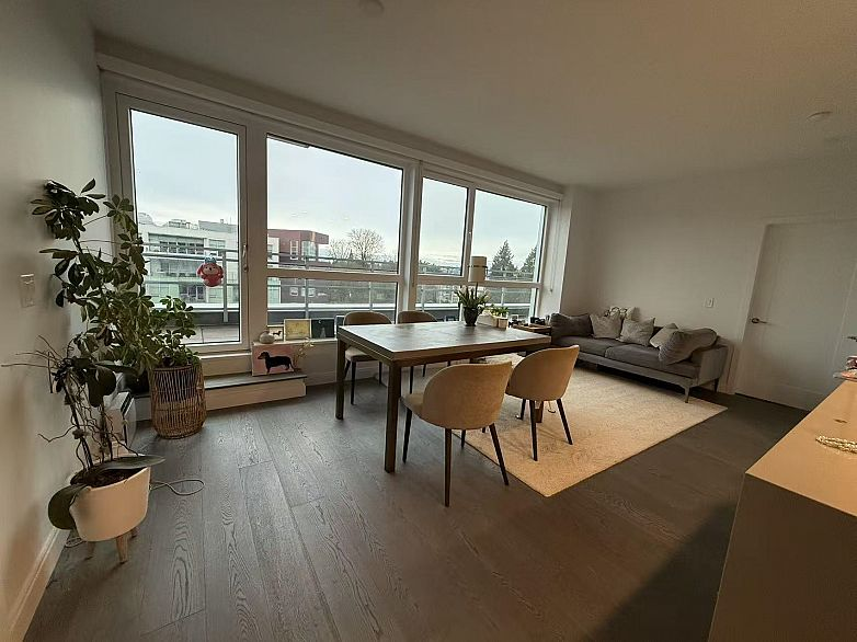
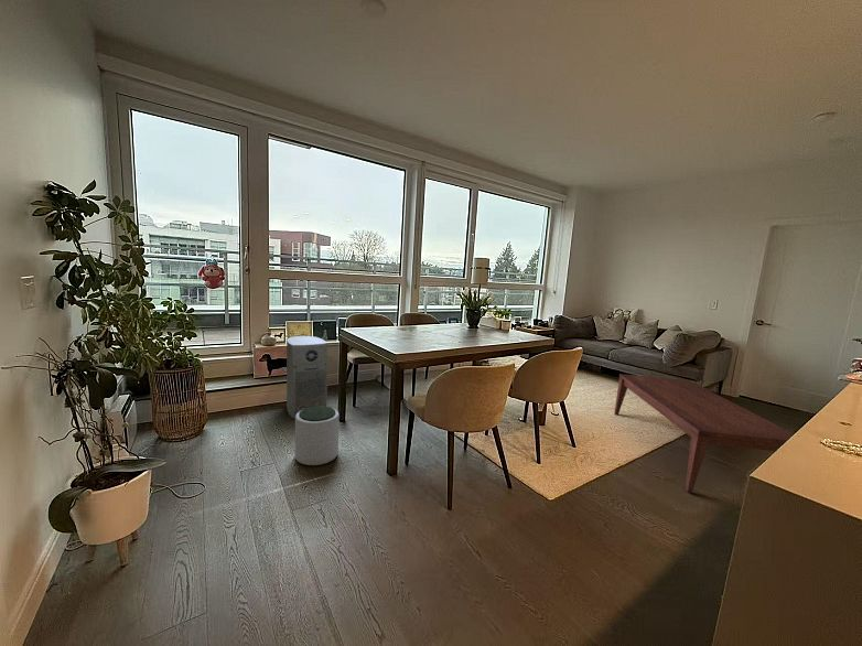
+ plant pot (316, 434)
+ coffee table (688, 424)
+ air purifier (305, 375)
